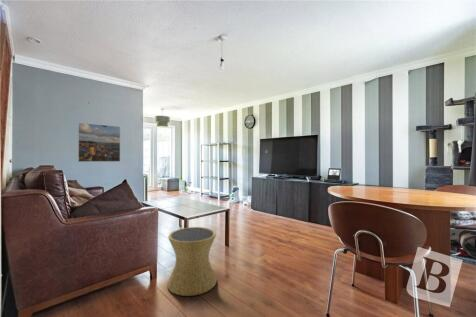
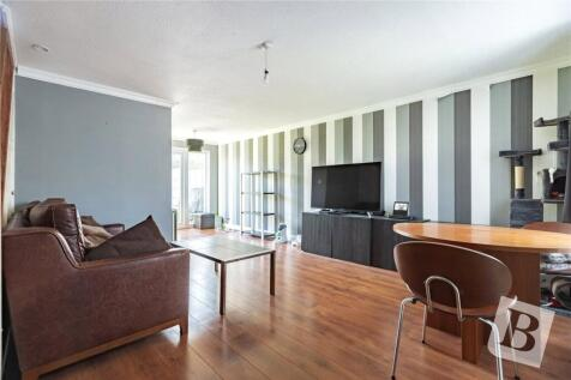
- side table (192, 258)
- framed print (100, 143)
